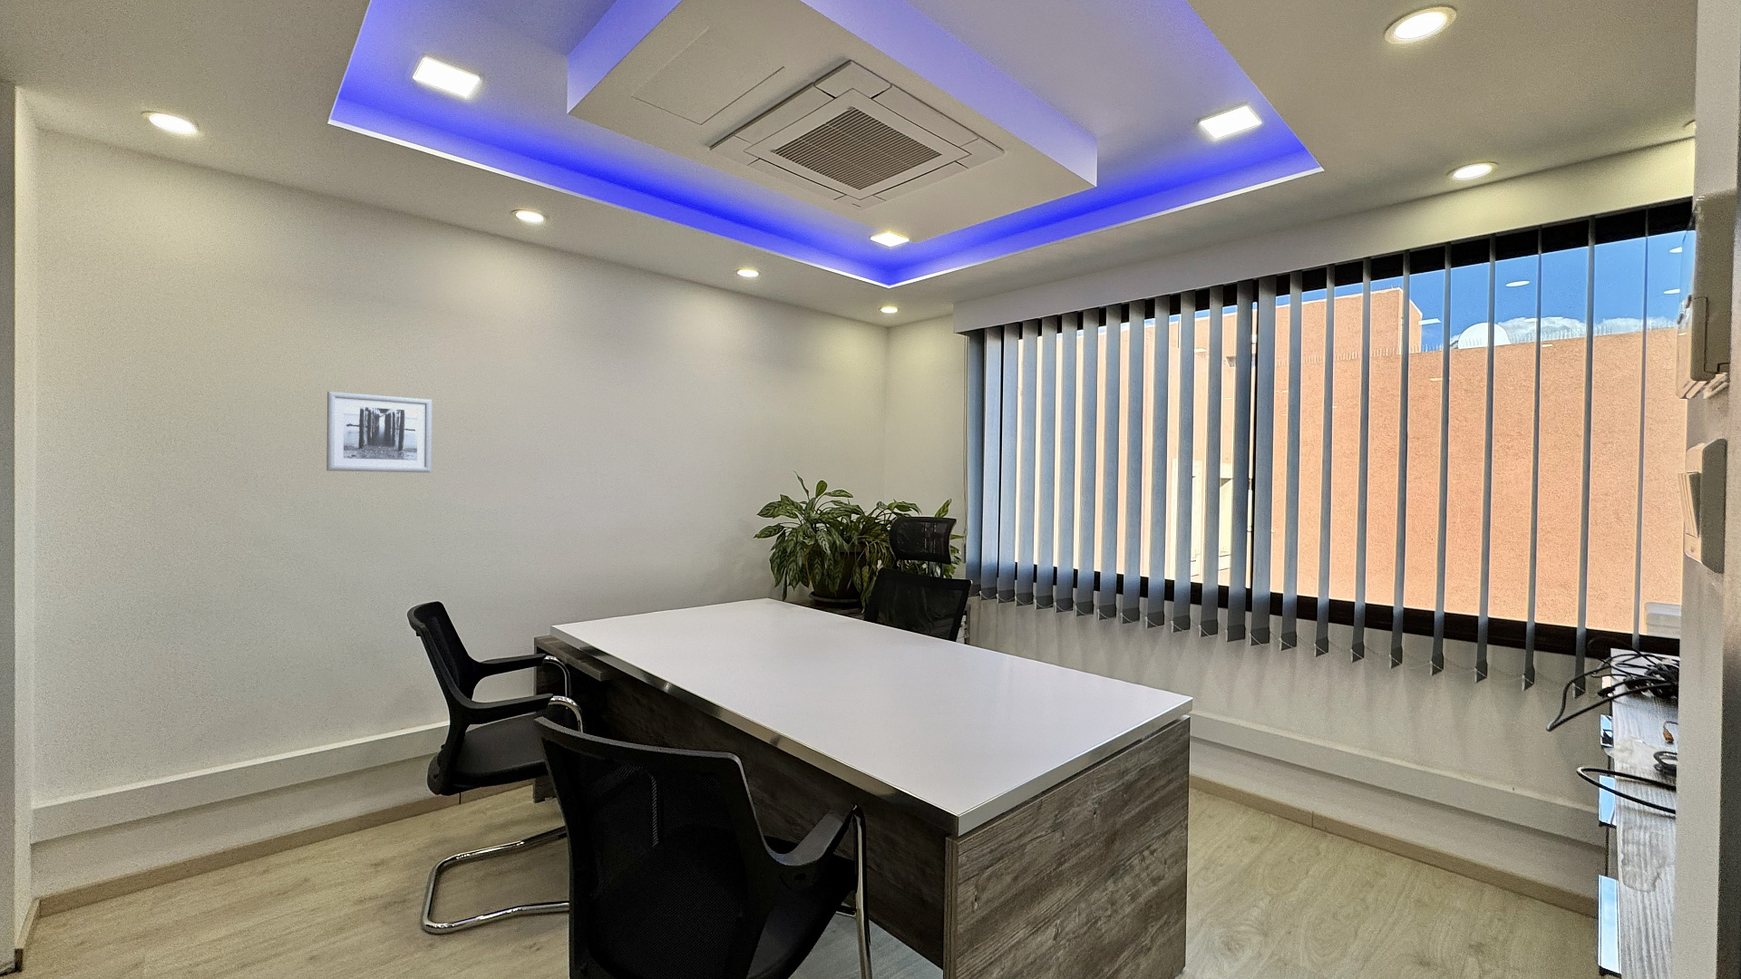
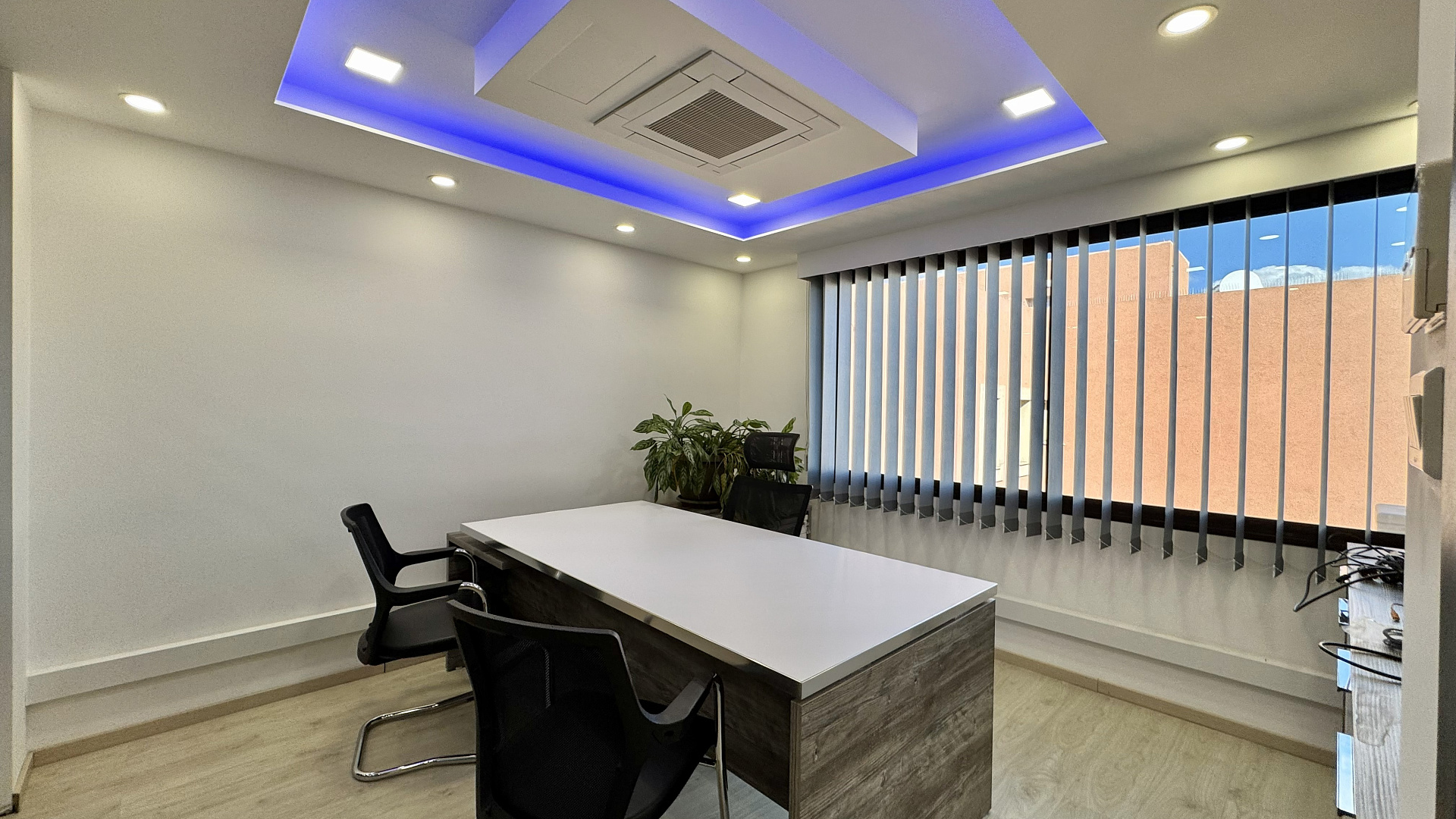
- wall art (380, 433)
